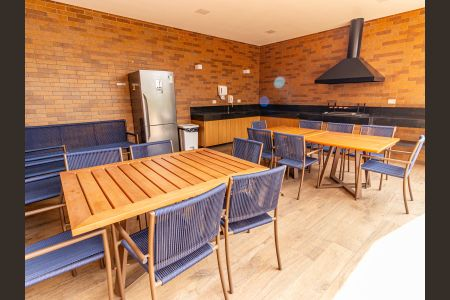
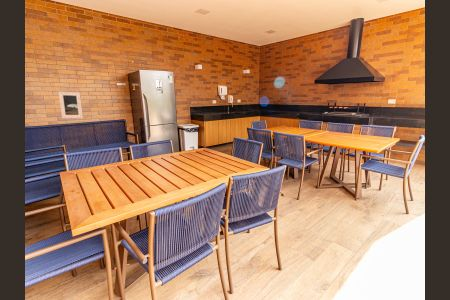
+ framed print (70, 105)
